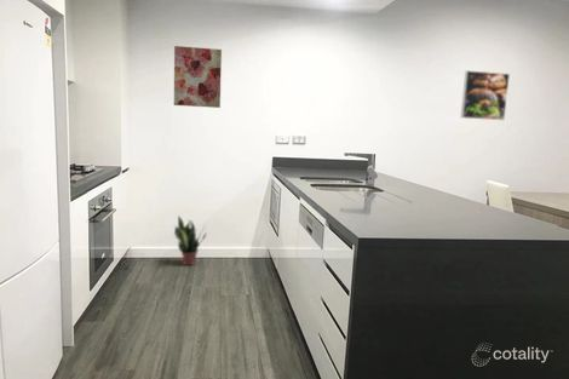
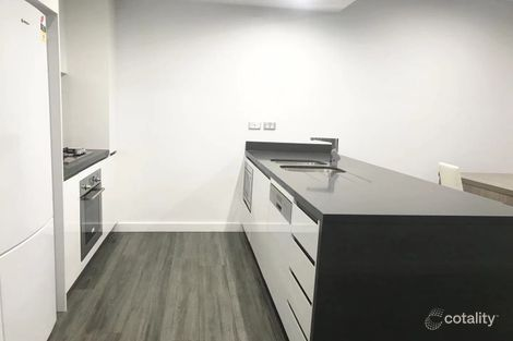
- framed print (484, 96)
- potted plant (189, 240)
- wall art (197, 76)
